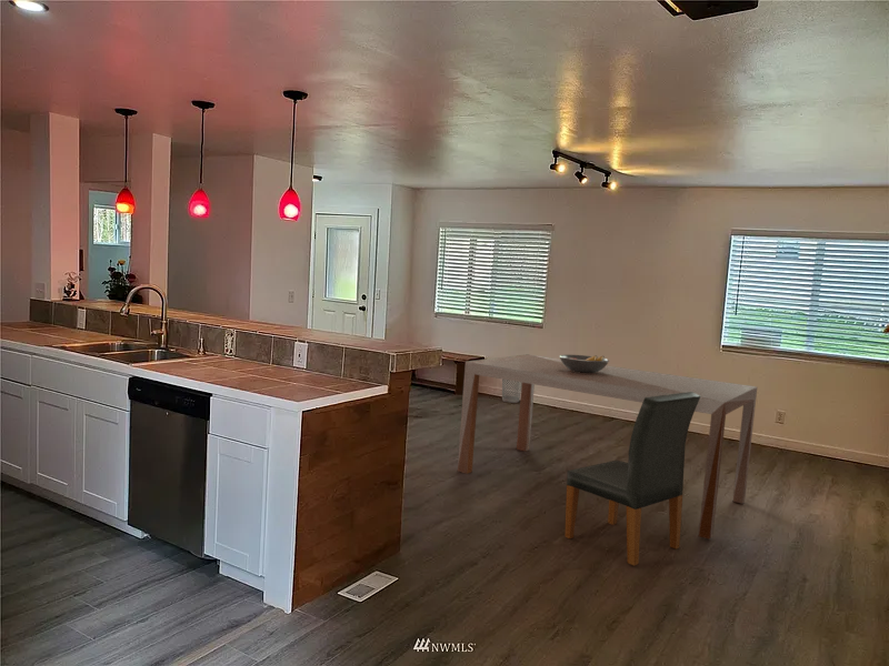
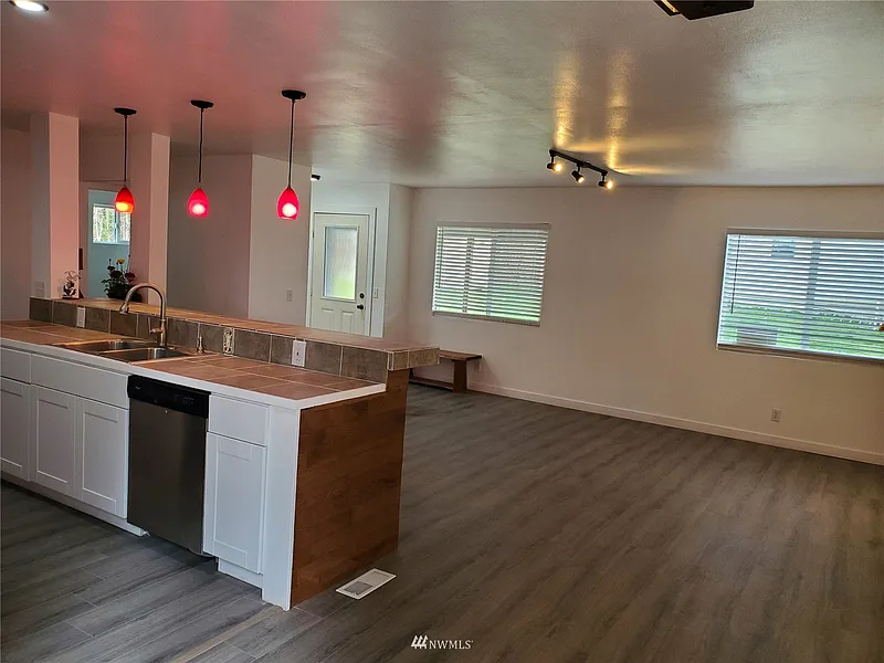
- table (608, 396)
- wastebasket (511, 389)
- fruit bowl (583, 362)
- dining chair (630, 466)
